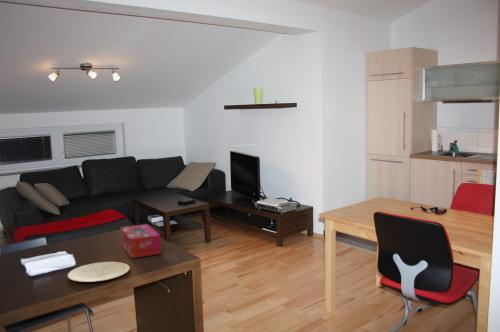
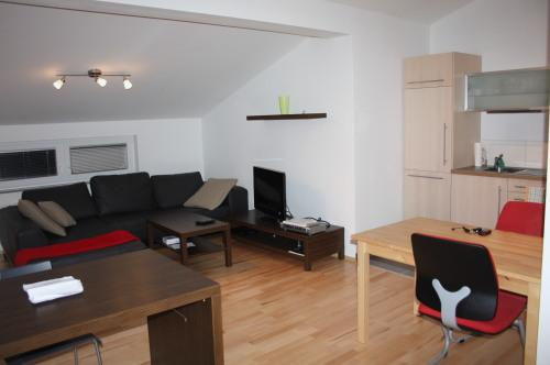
- tissue box (140, 240)
- plate (99, 271)
